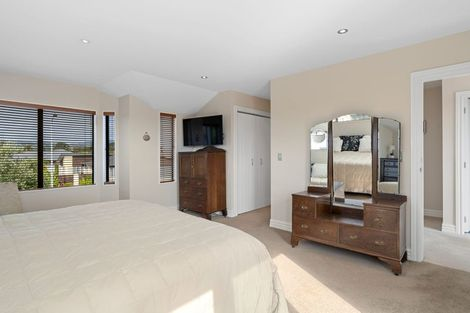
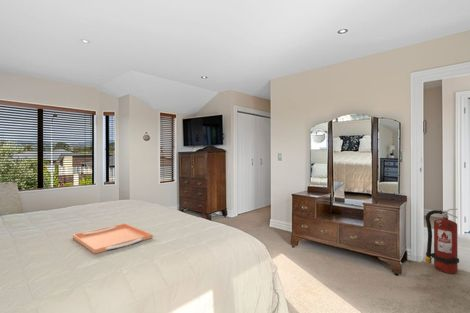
+ serving tray (112, 236)
+ fire extinguisher (441, 237)
